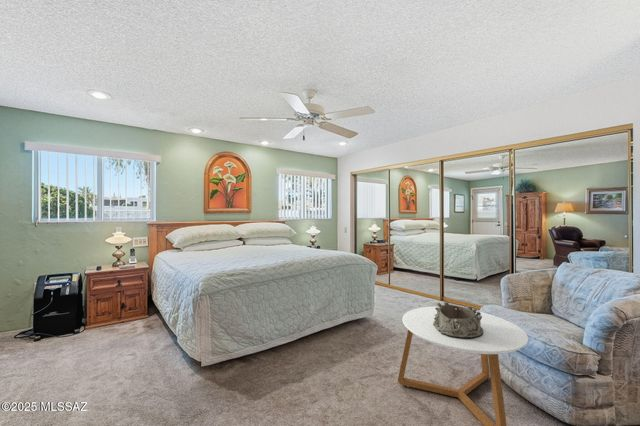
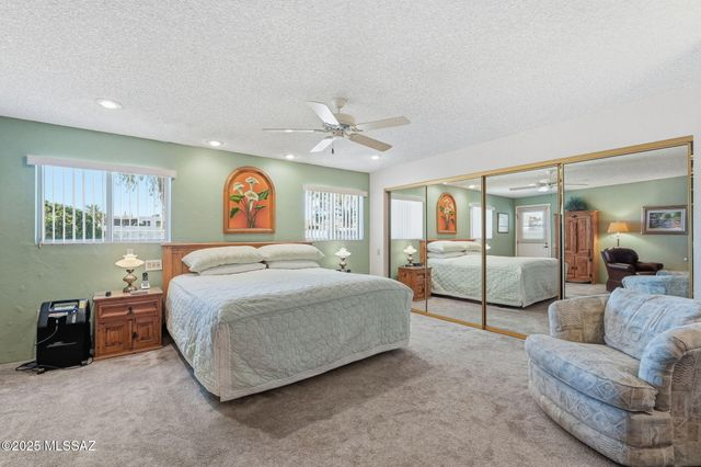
- coffee table (462, 351)
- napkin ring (457, 318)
